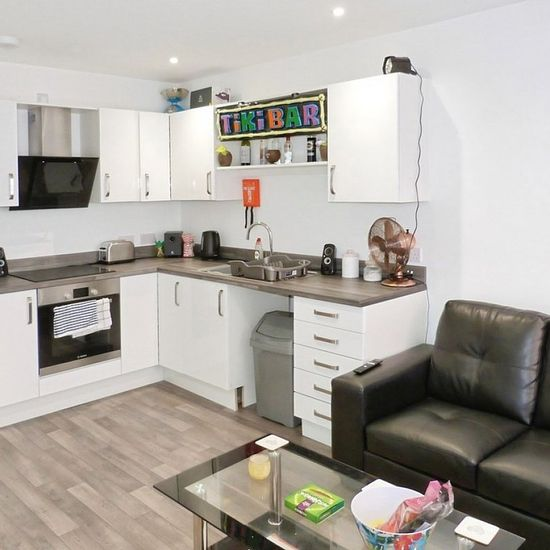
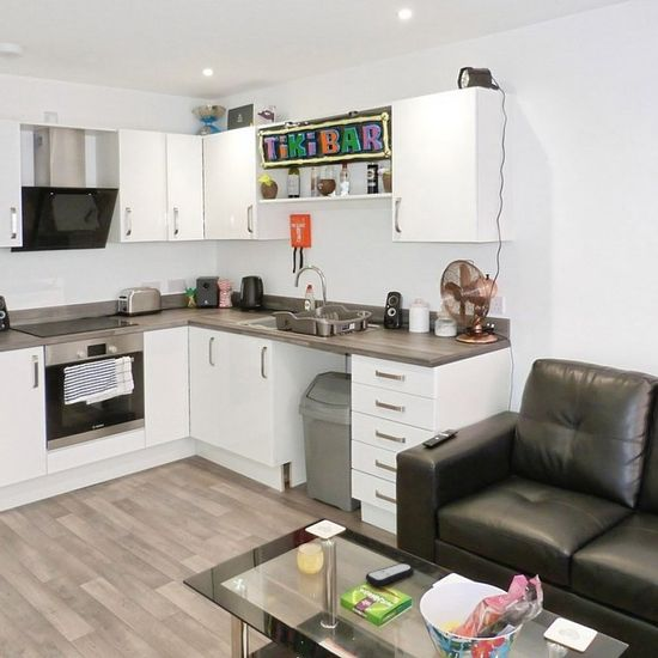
+ remote control (390, 573)
